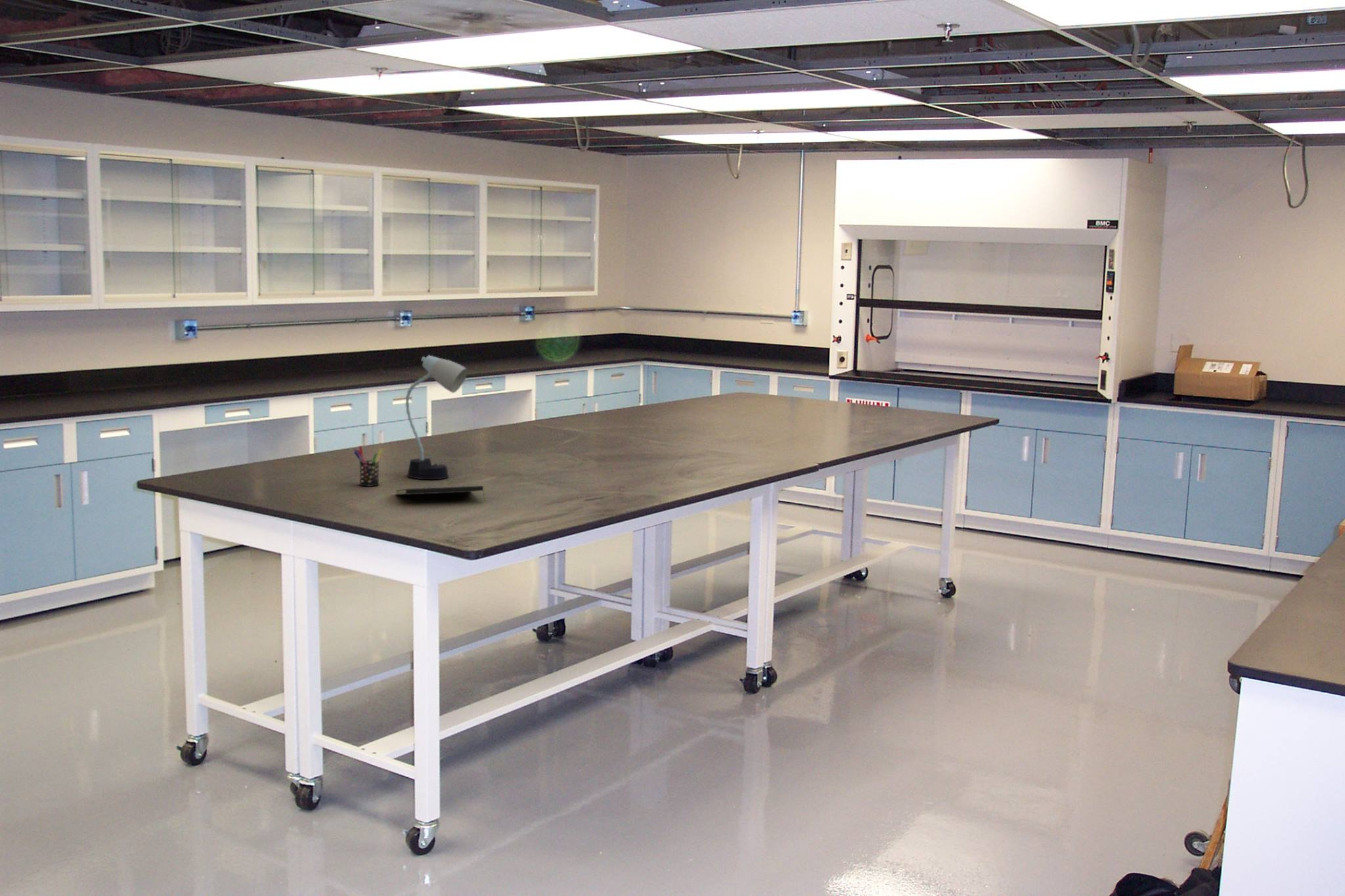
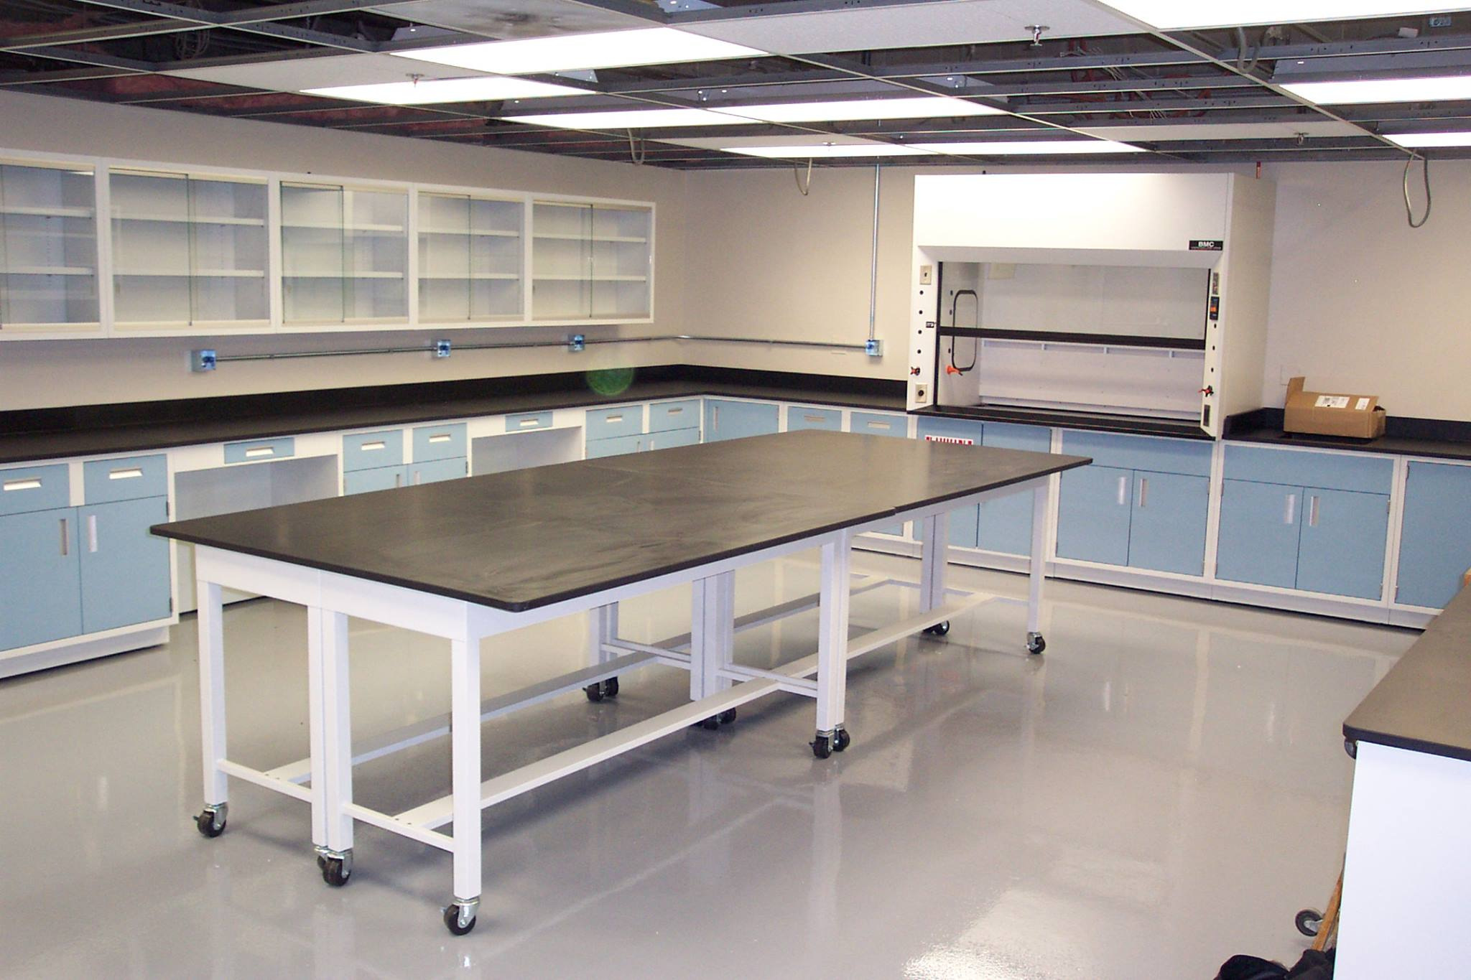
- pen holder (369, 465)
- notepad (439, 490)
- desk lamp (414, 425)
